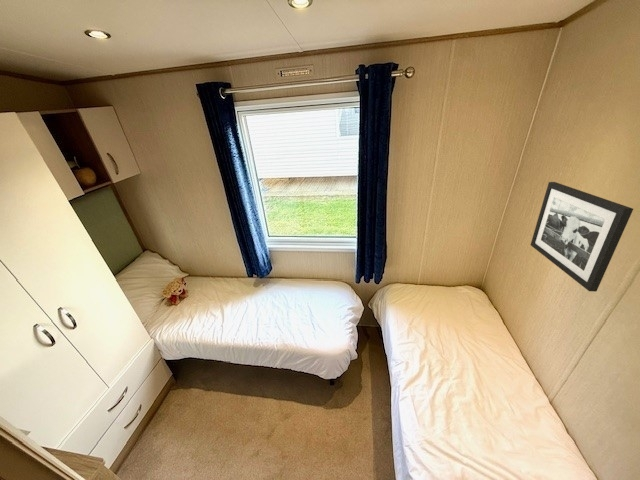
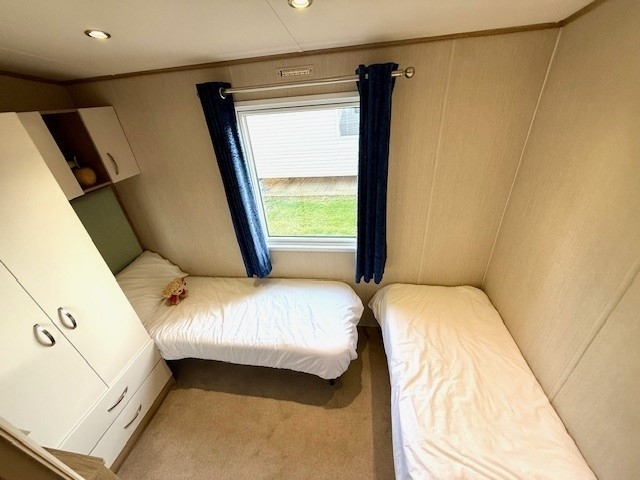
- picture frame (570, 231)
